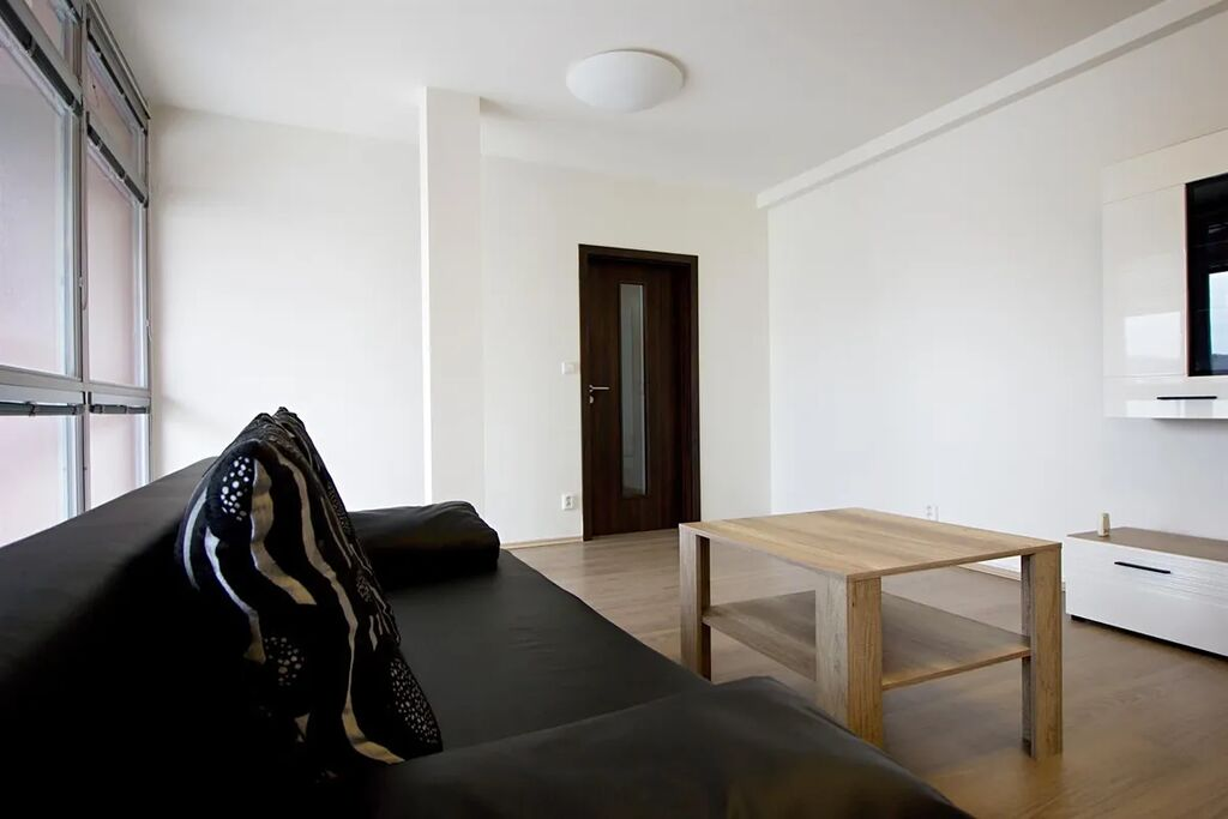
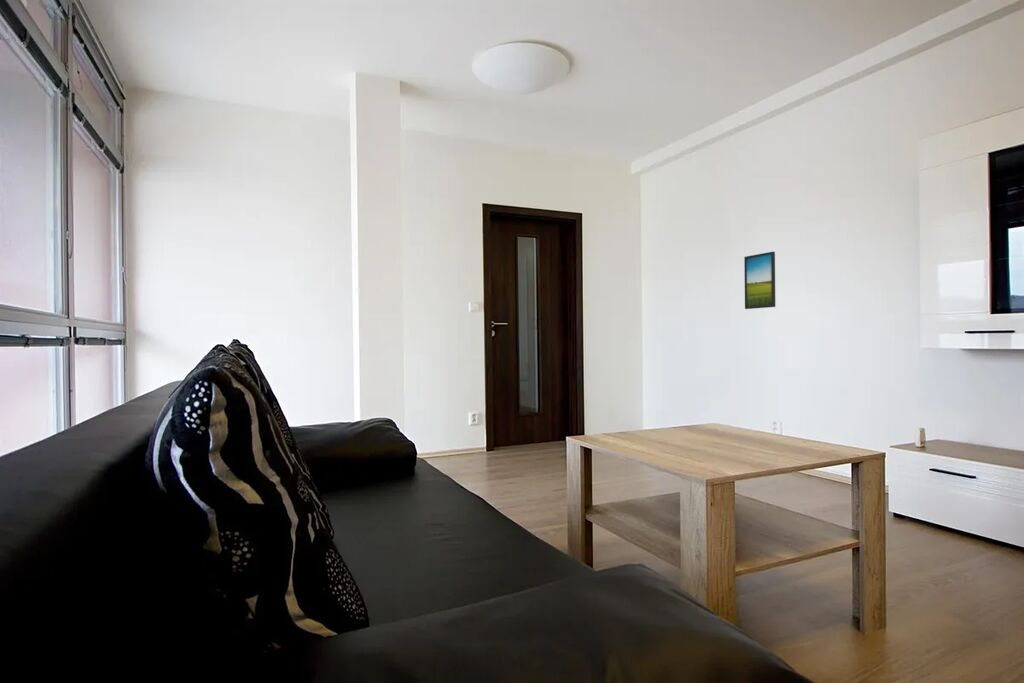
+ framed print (759, 281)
